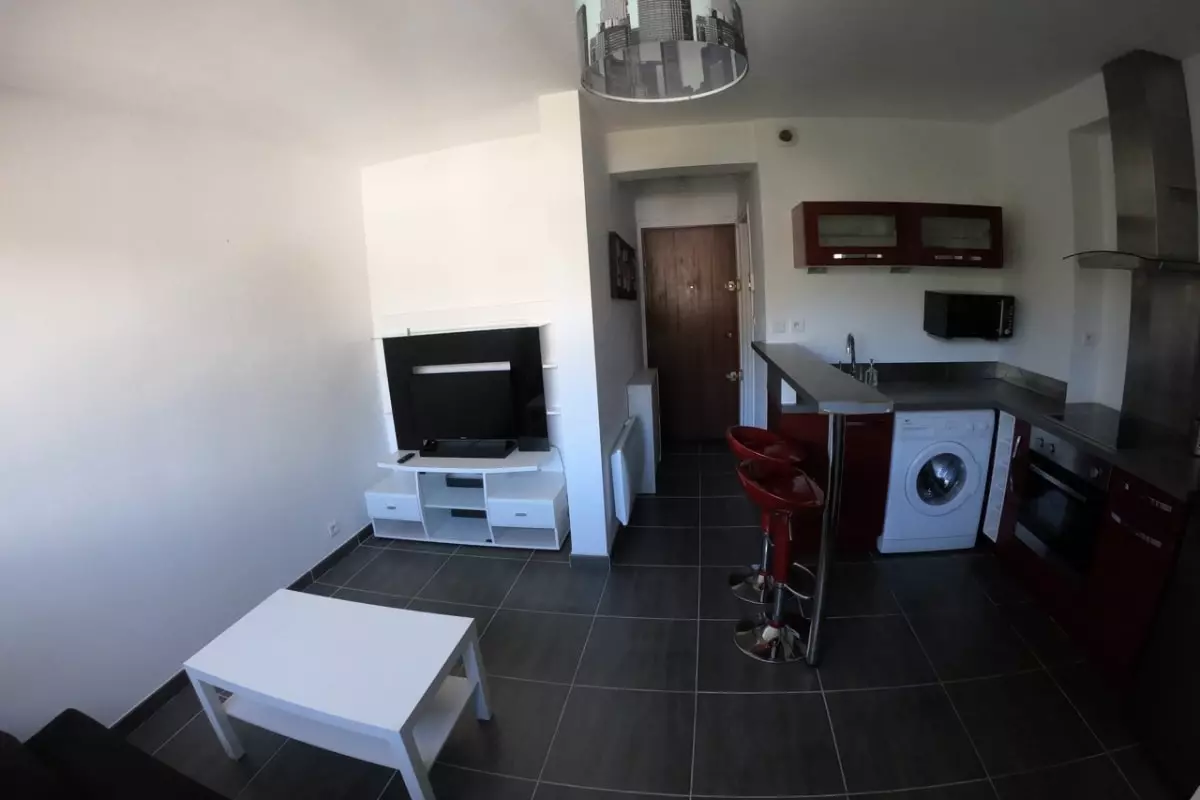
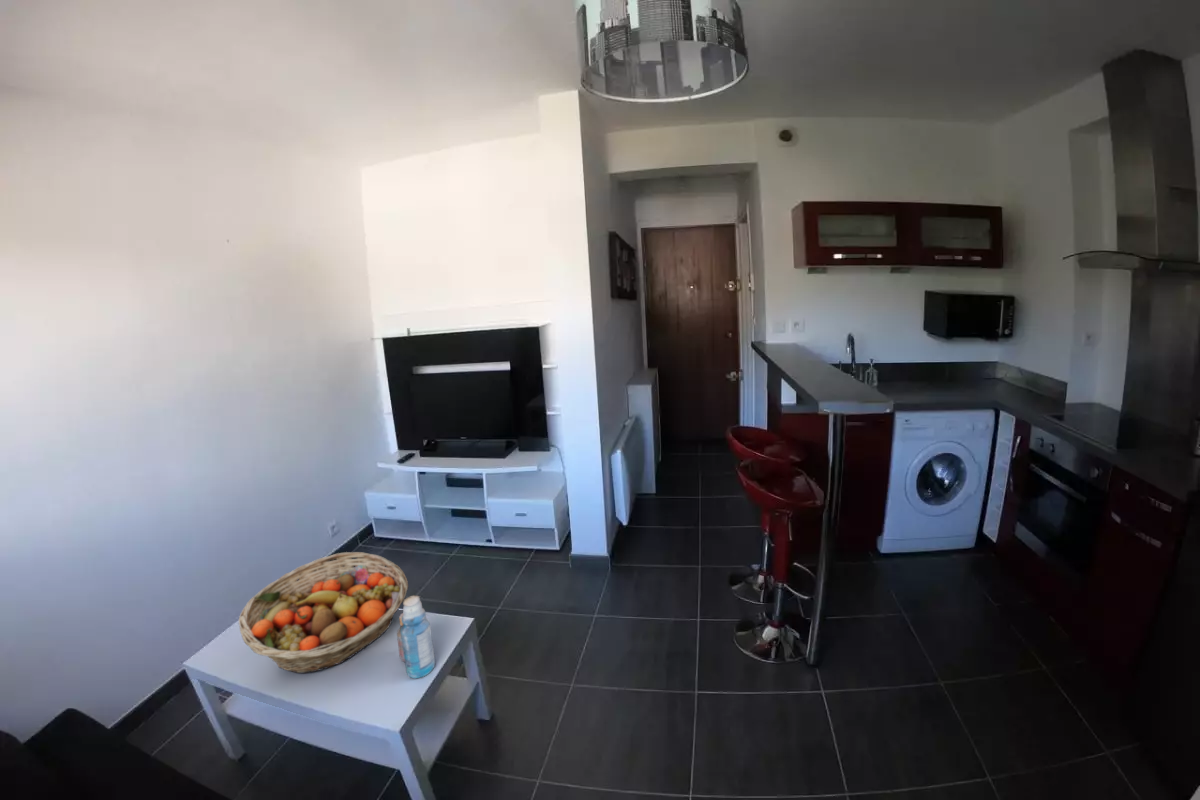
+ fruit basket (331, 608)
+ bottle (411, 629)
